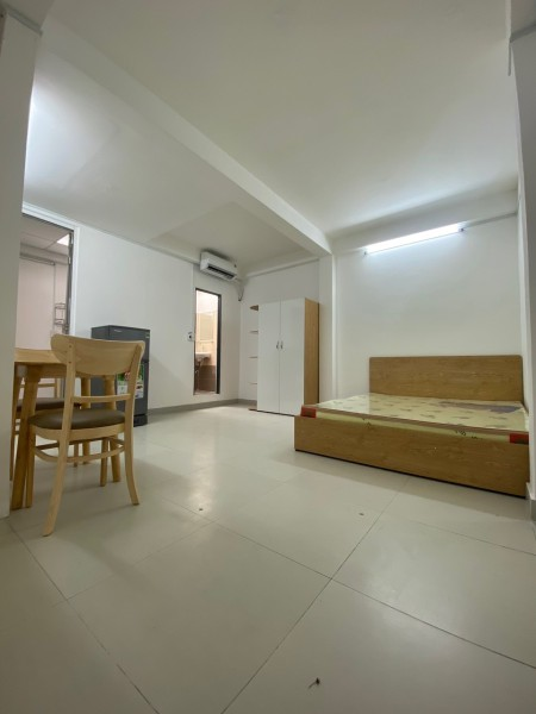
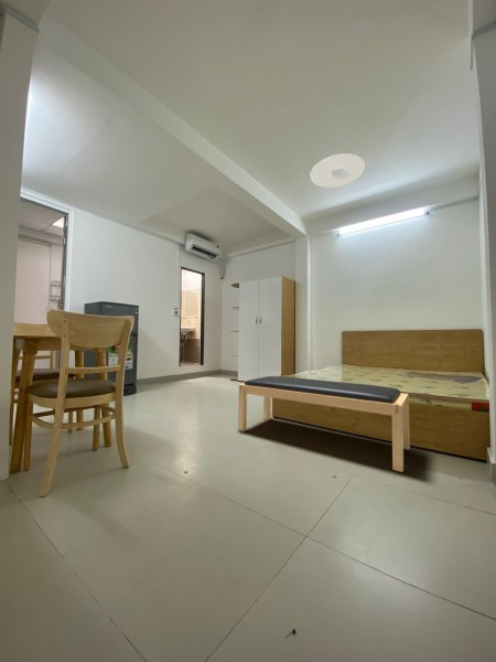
+ bench (317, 404)
+ ceiling light (336, 169)
